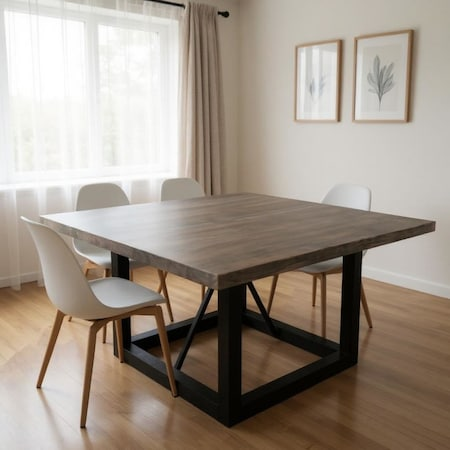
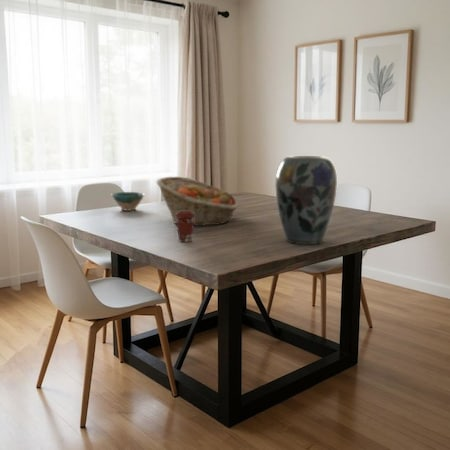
+ bowl (128, 201)
+ fruit basket (198, 199)
+ coffee cup (185, 226)
+ vase (305, 199)
